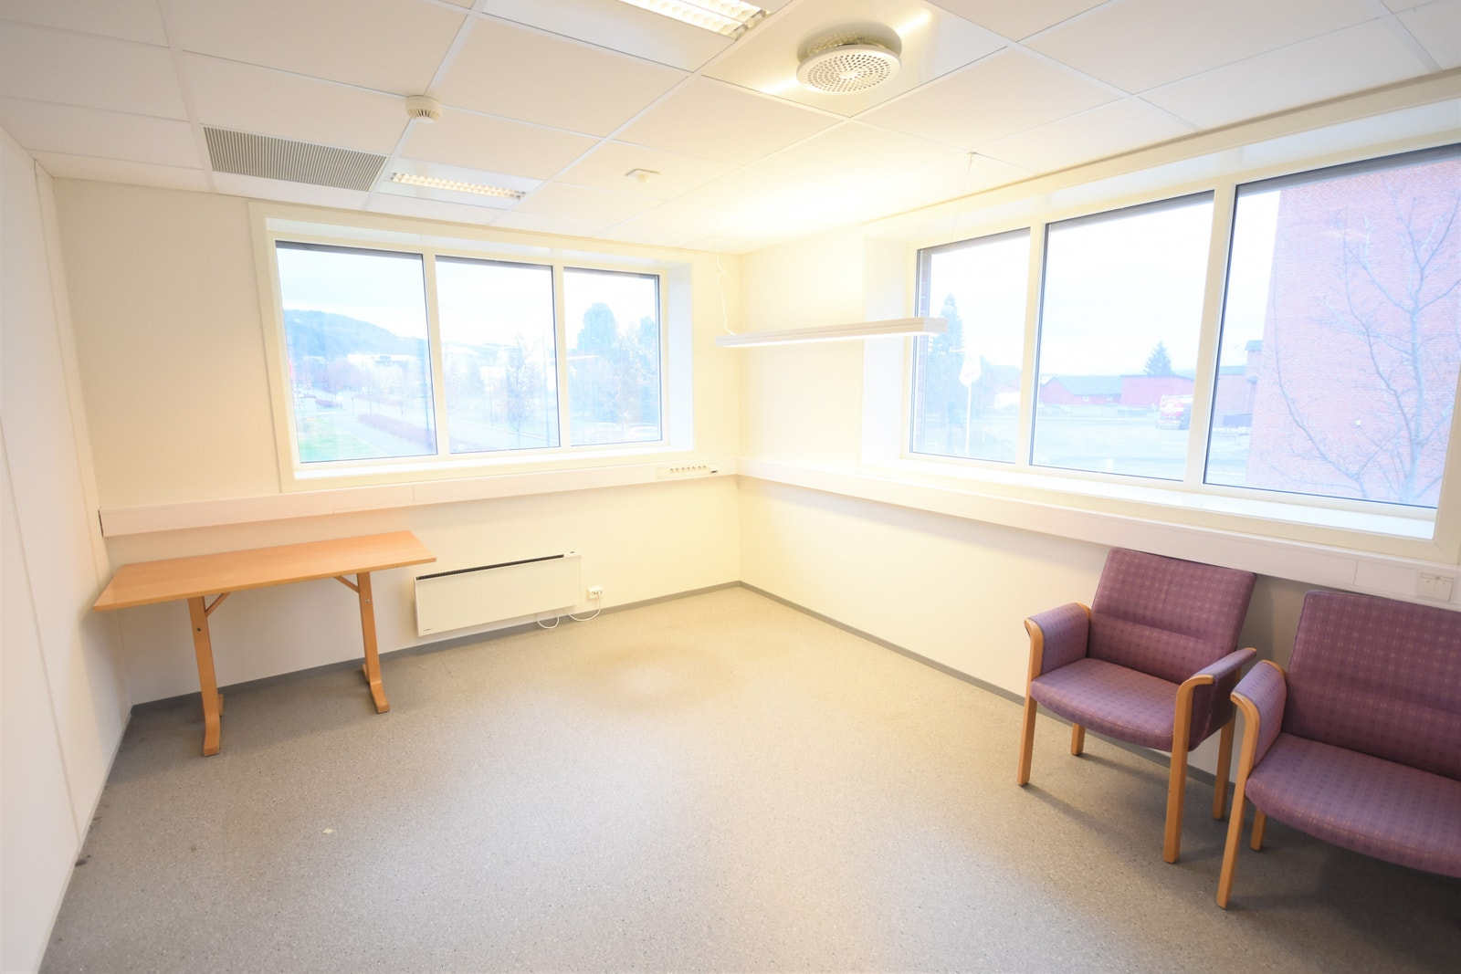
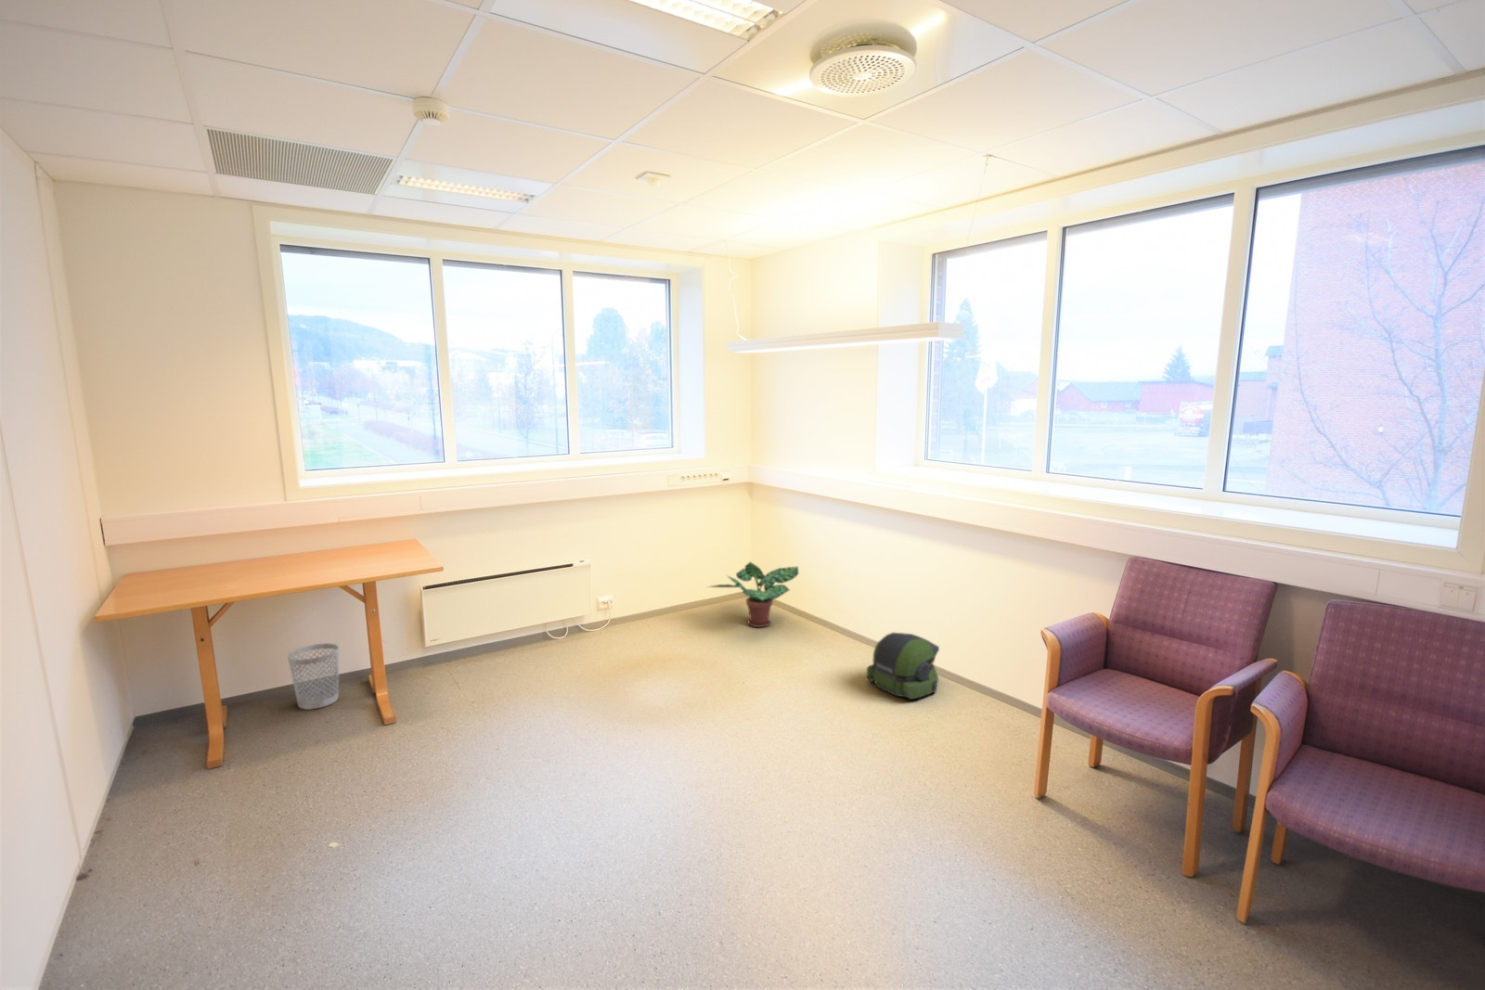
+ backpack (909, 657)
+ wastebasket (316, 676)
+ potted plant (765, 590)
